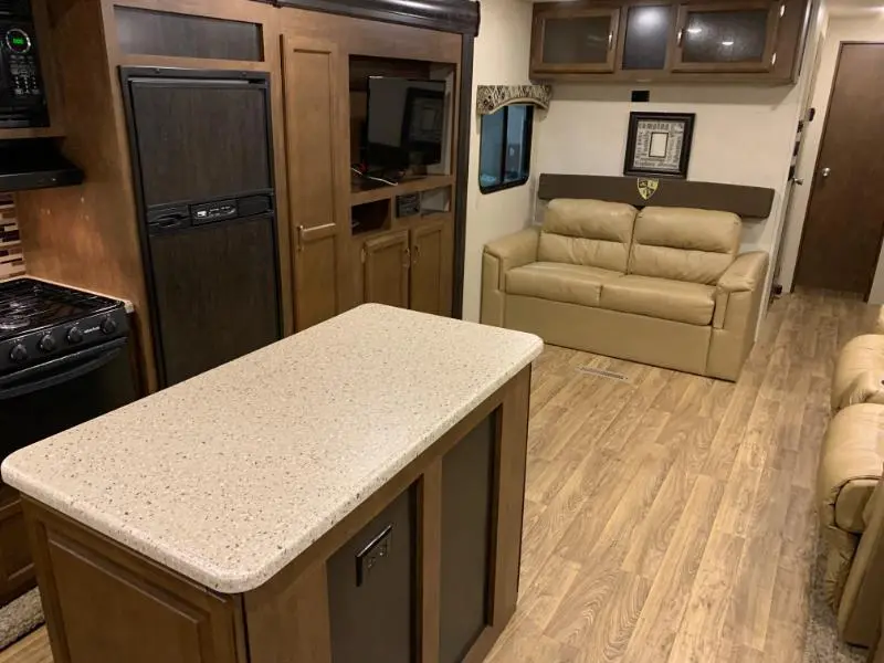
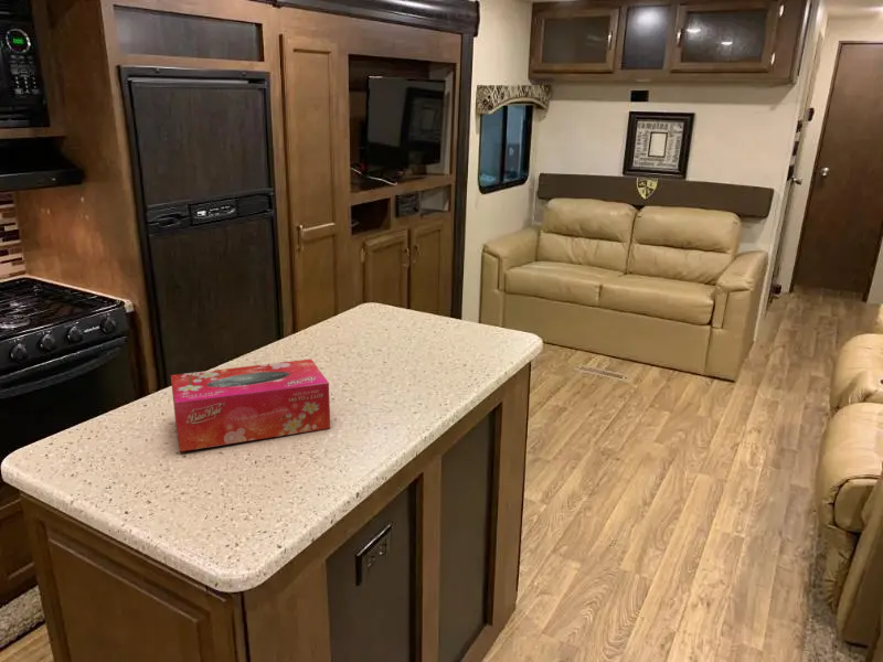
+ tissue box (251, 402)
